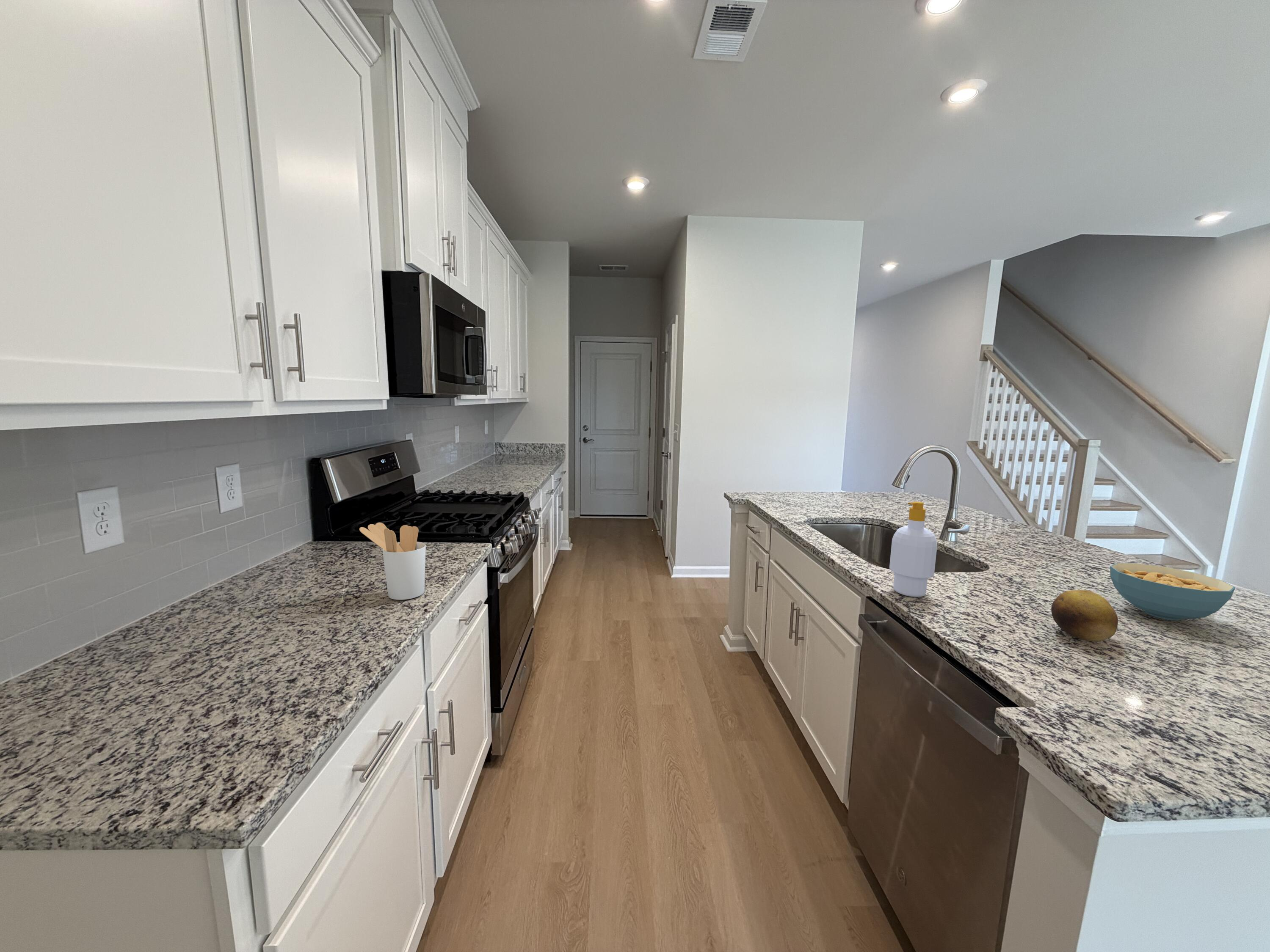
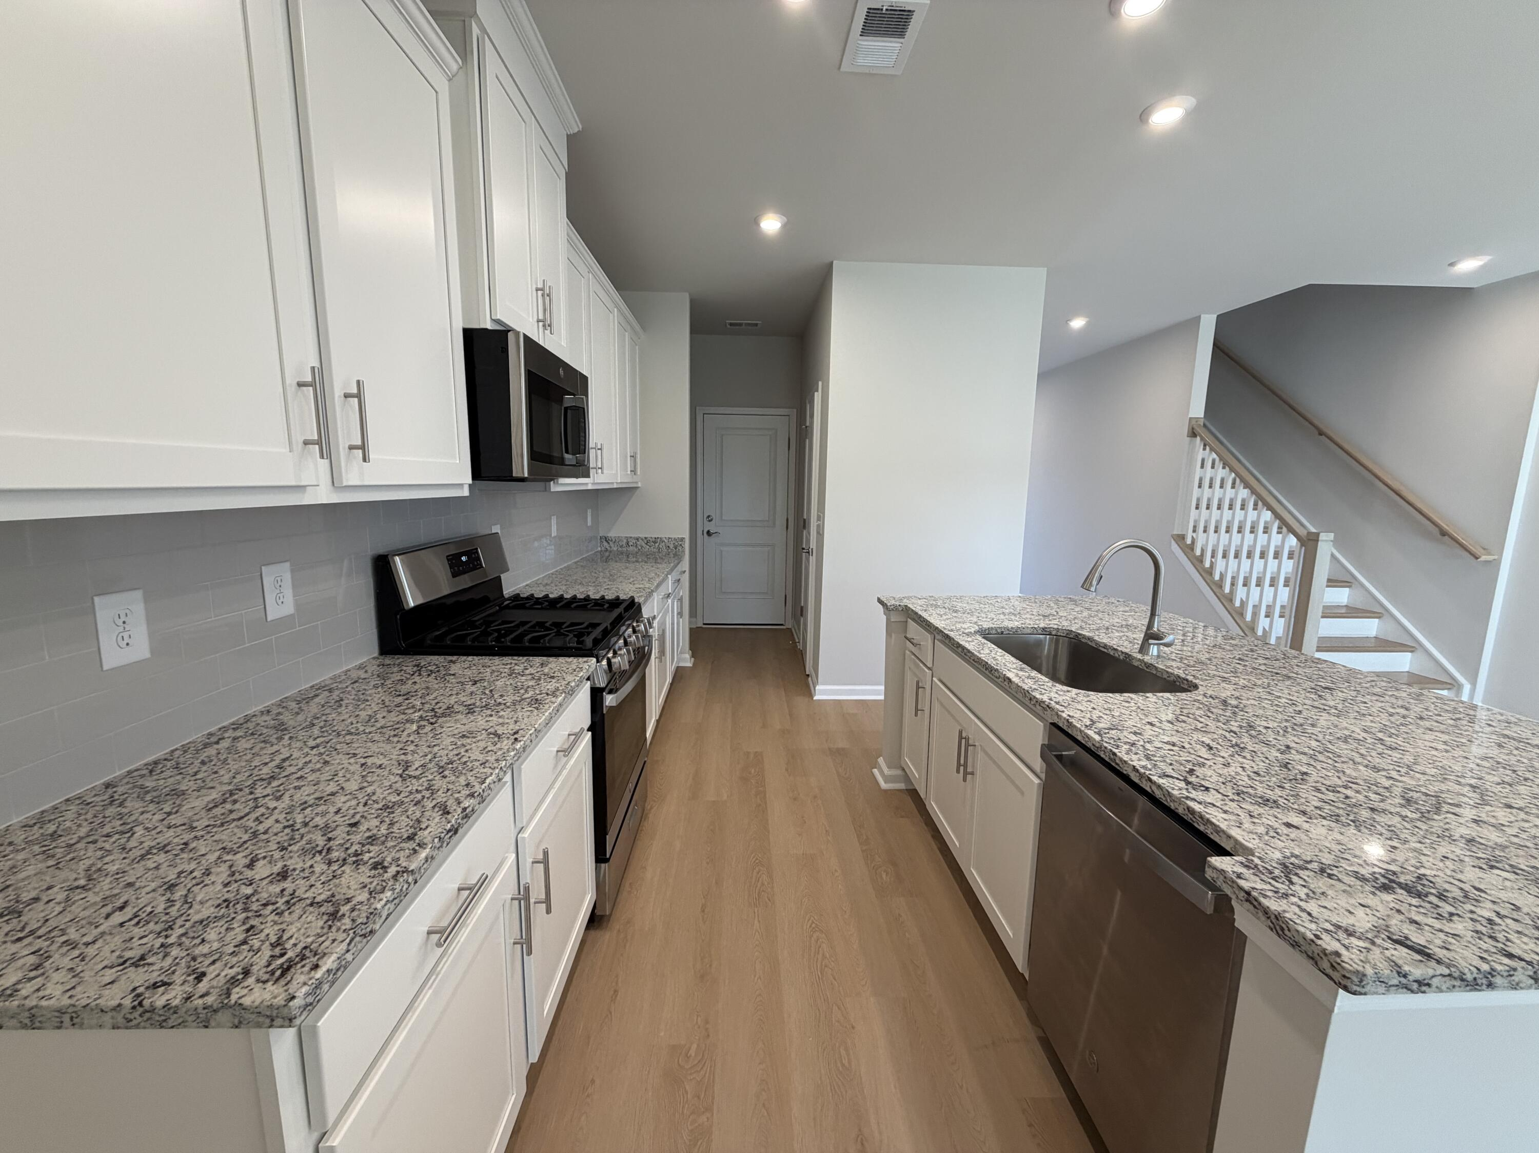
- utensil holder (395, 558)
- cereal bowl (1165, 596)
- soap bottle (914, 548)
- fruit (1083, 614)
